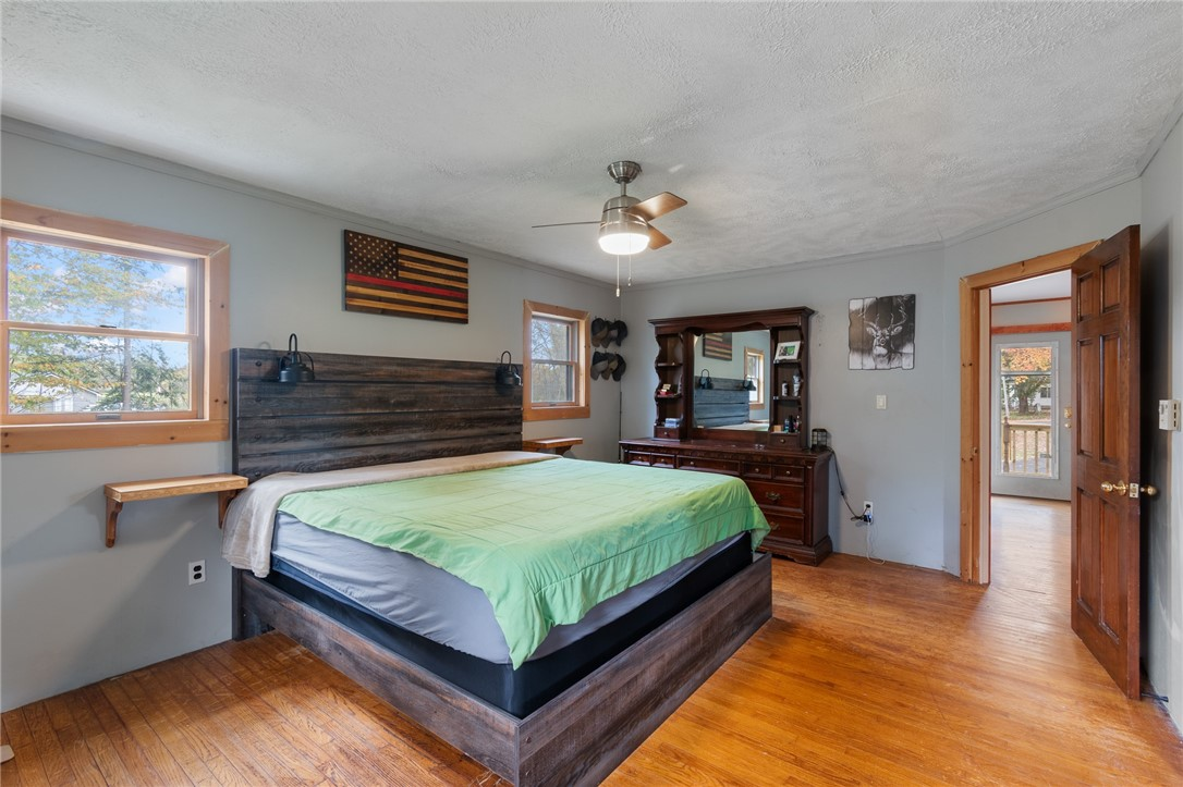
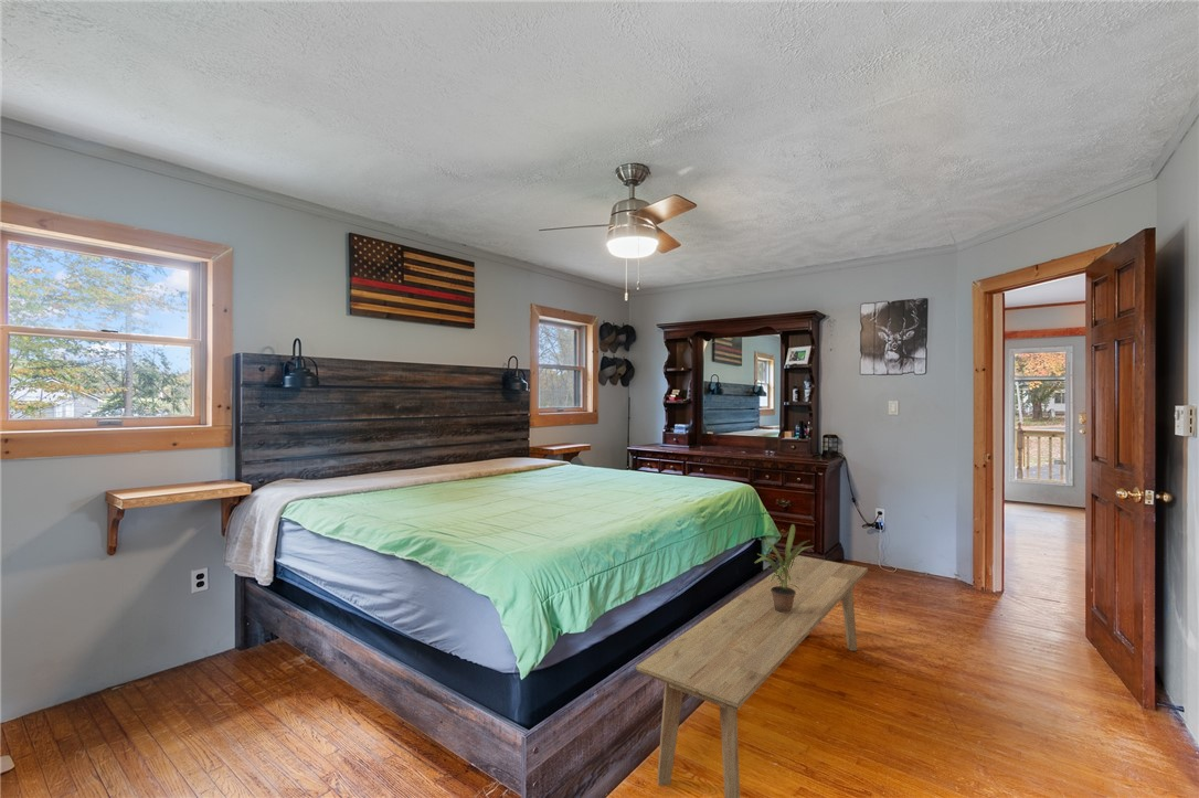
+ bench (777, 653)
+ potted plant (787, 570)
